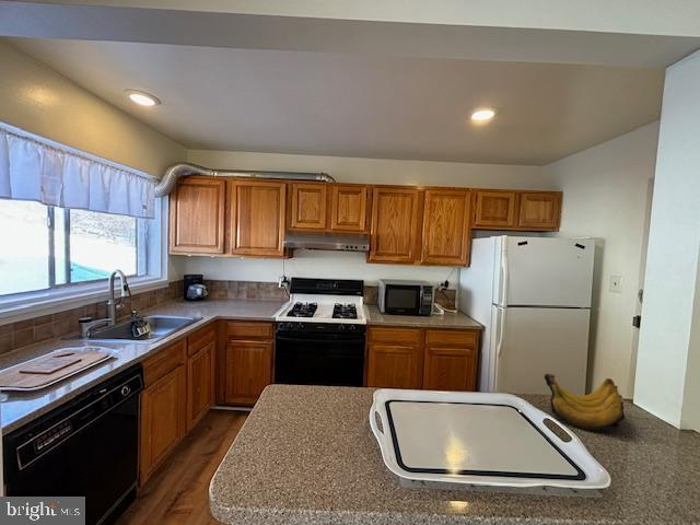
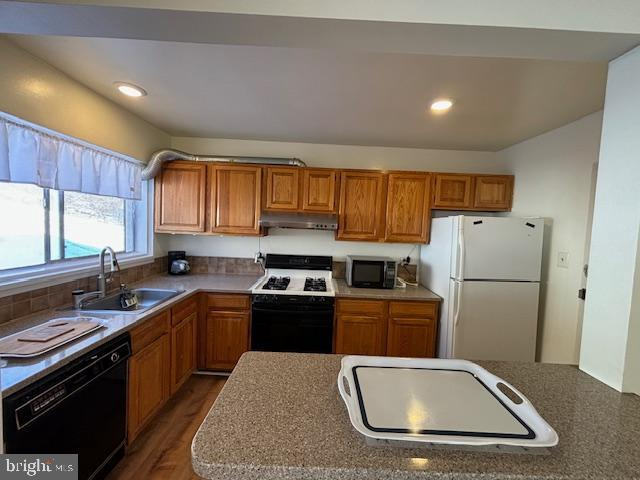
- banana bunch (588, 399)
